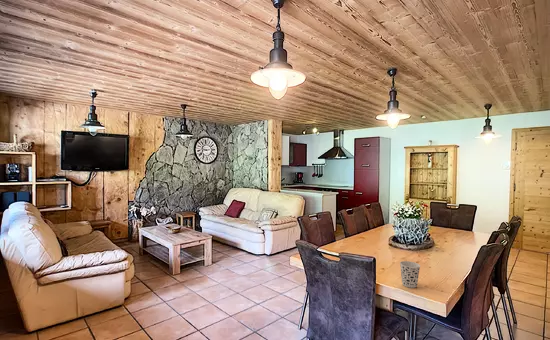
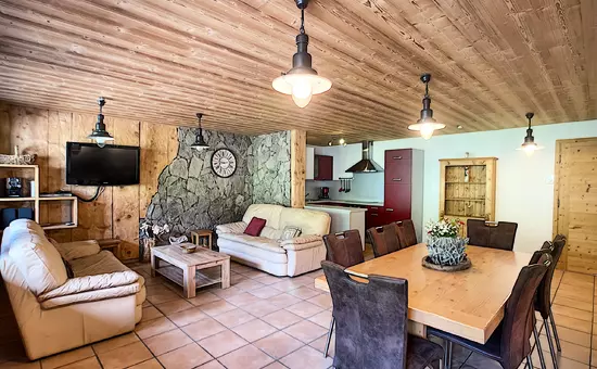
- cup (409, 274)
